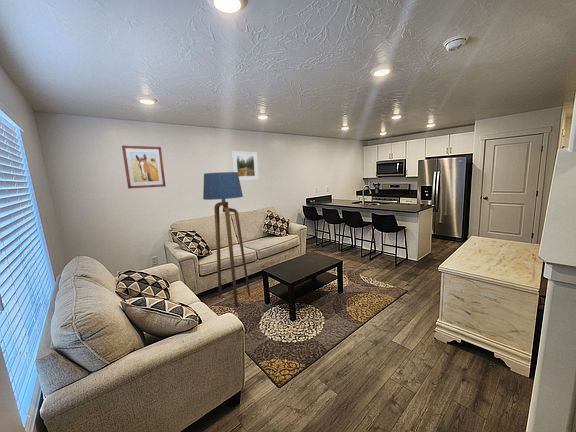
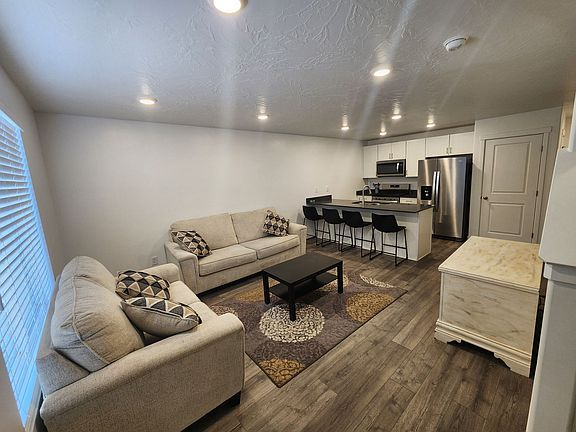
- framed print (245, 166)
- floor lamp (228, 238)
- wall art (144, 167)
